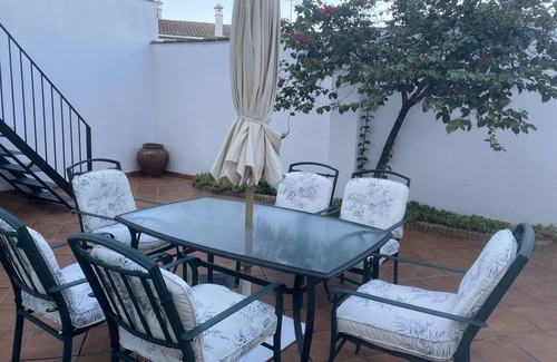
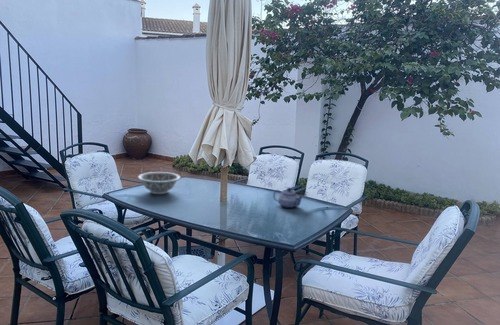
+ teapot (288, 196)
+ decorative bowl (159, 184)
